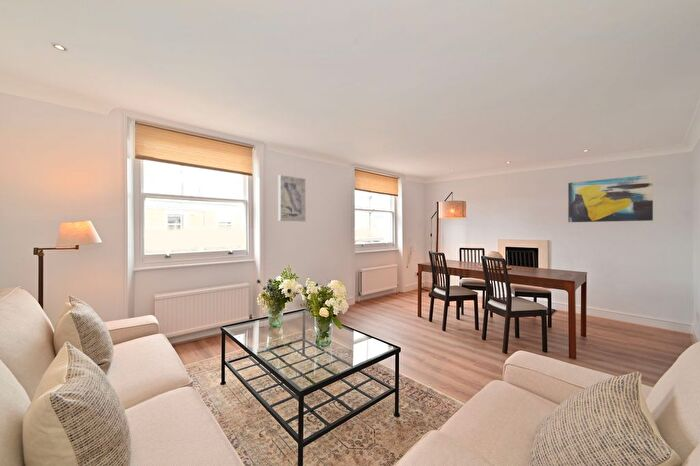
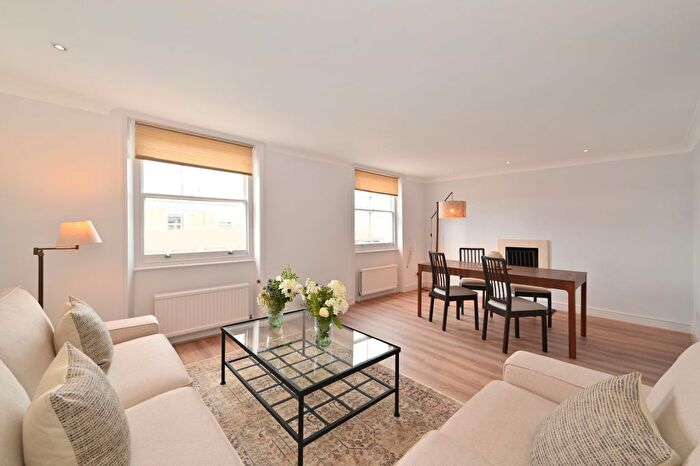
- wall art (607, 200)
- wall art (292, 199)
